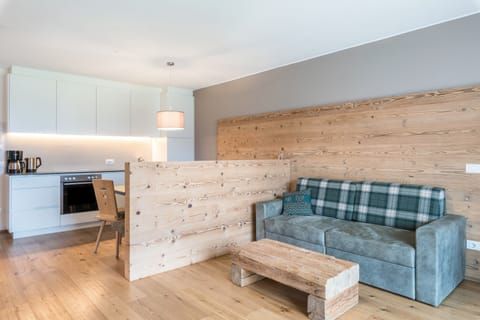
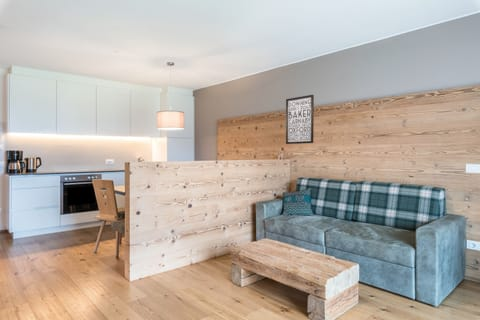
+ wall art (299, 120)
